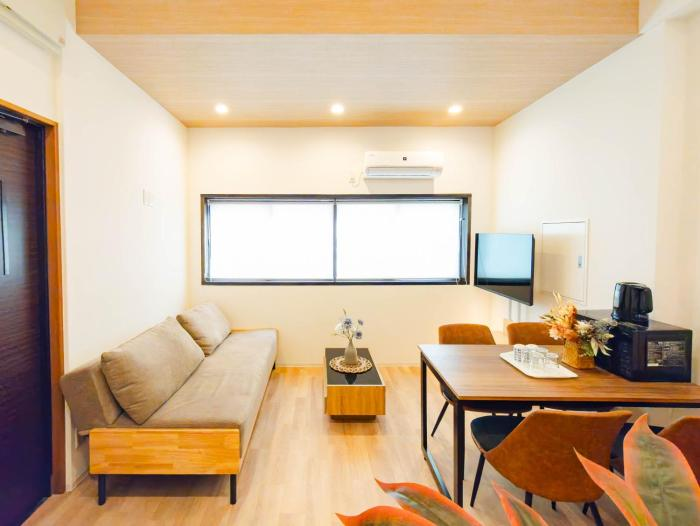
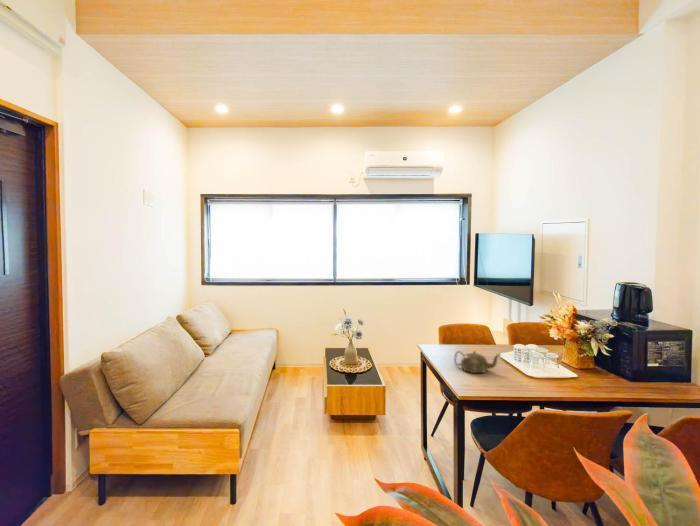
+ teapot (476, 360)
